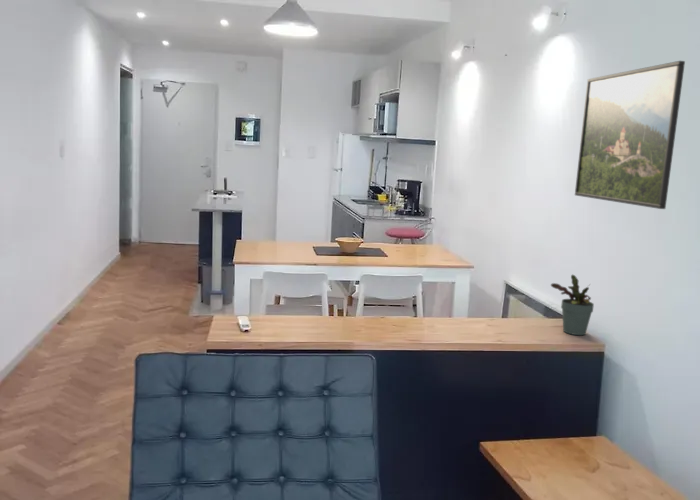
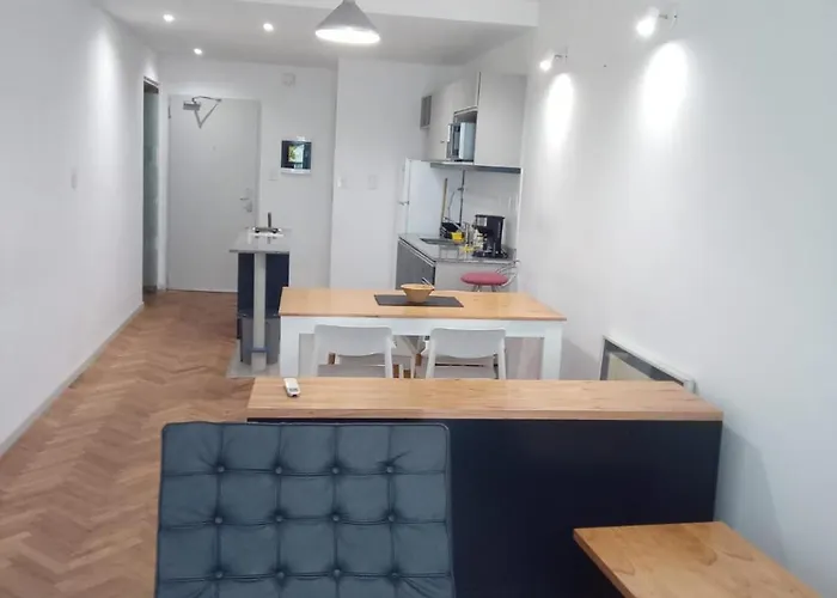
- potted plant (571, 302)
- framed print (622, 137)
